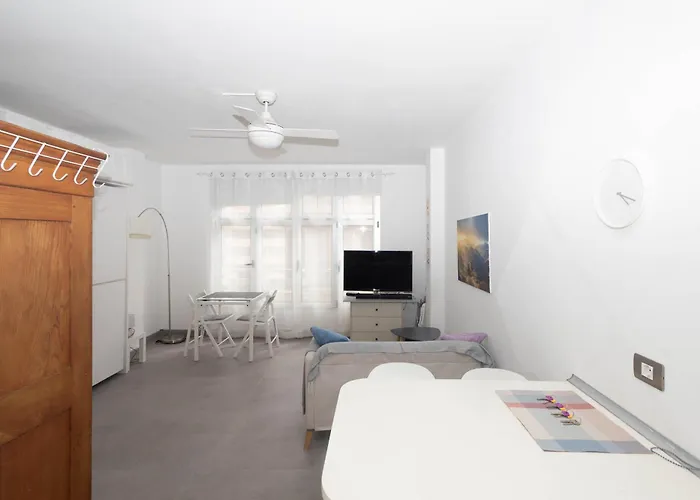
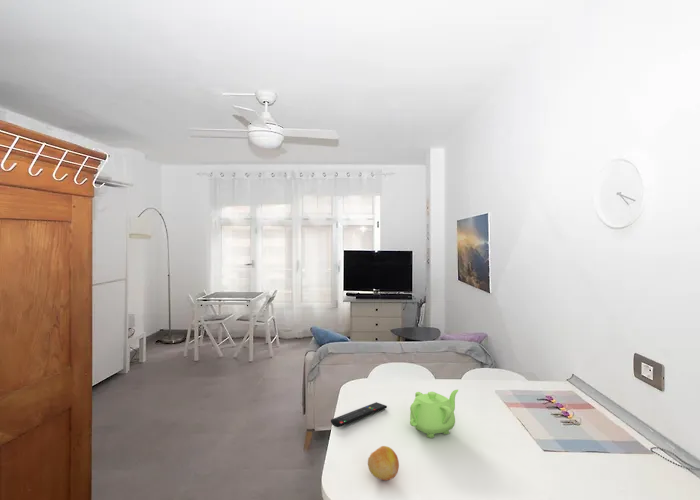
+ fruit (383, 463)
+ remote control (359, 414)
+ teapot (435, 410)
